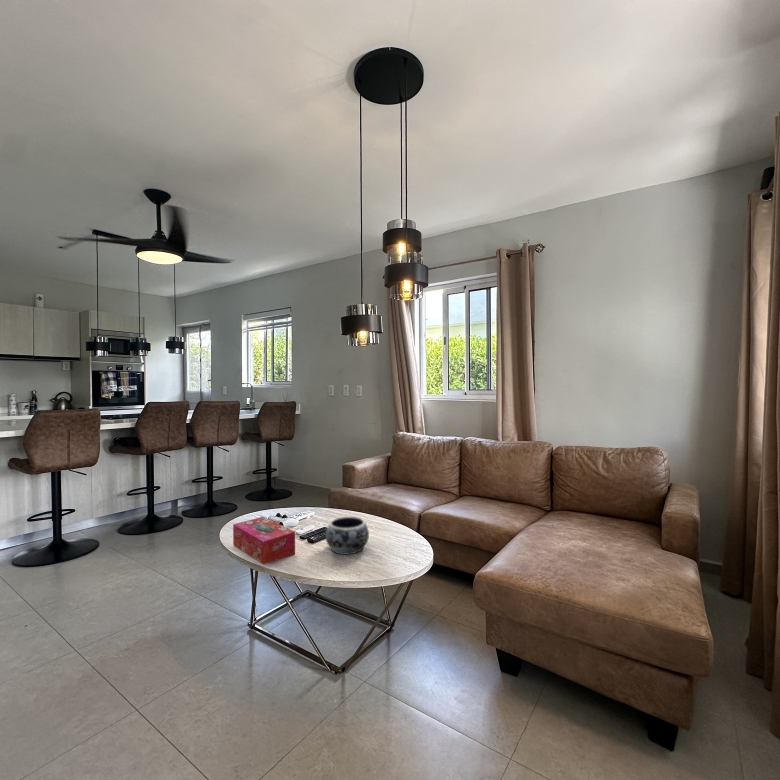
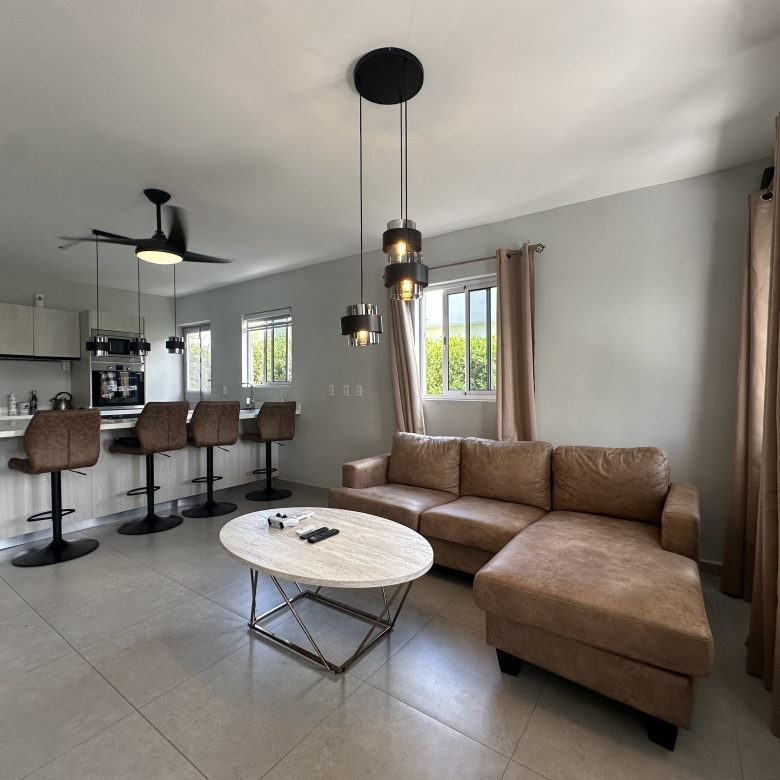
- decorative bowl (347, 534)
- tissue box (263, 538)
